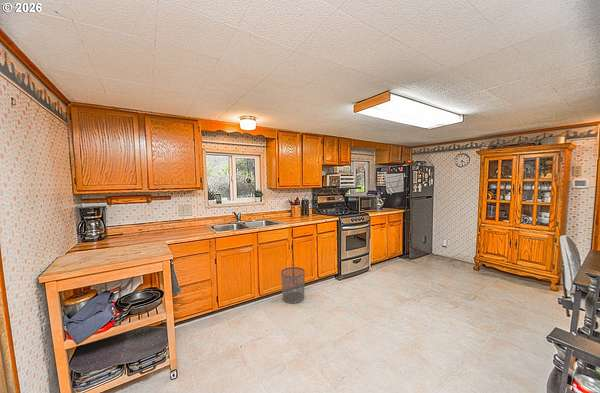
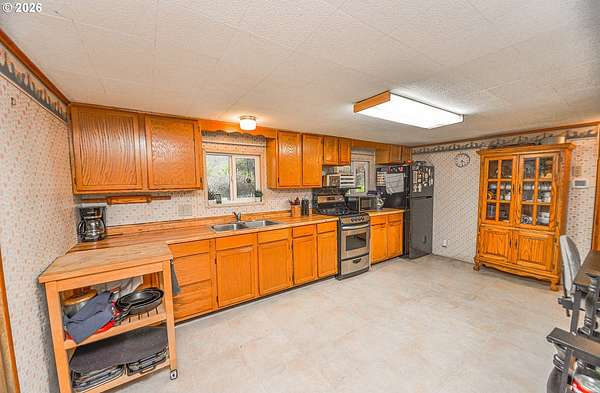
- waste bin (293, 284)
